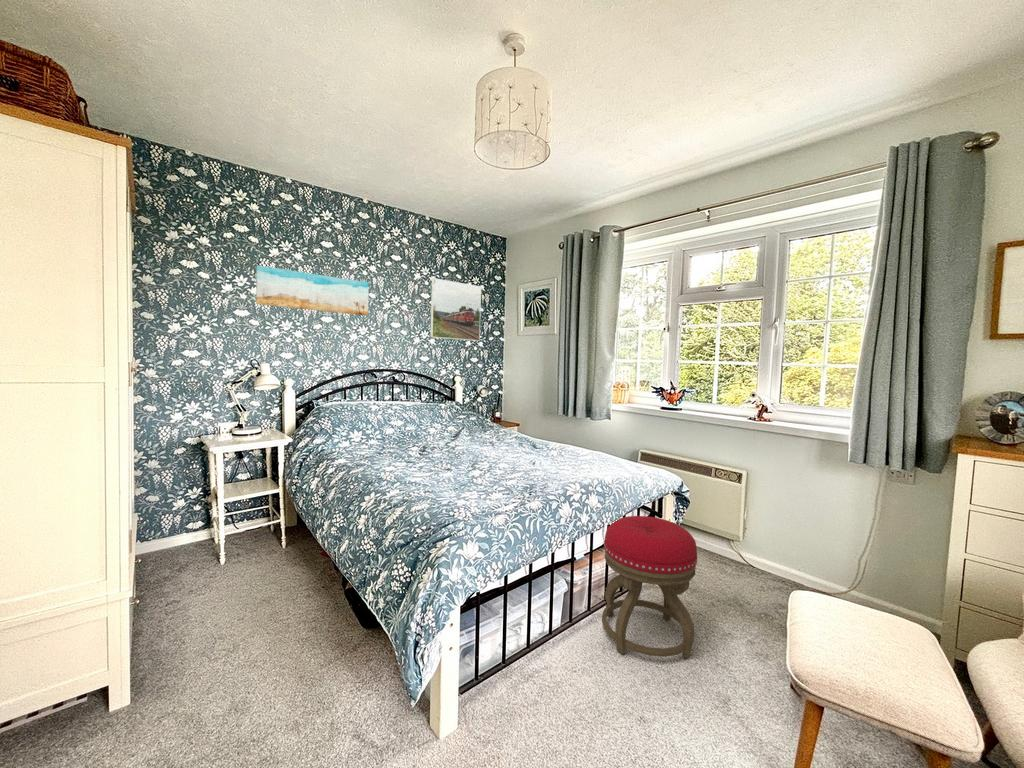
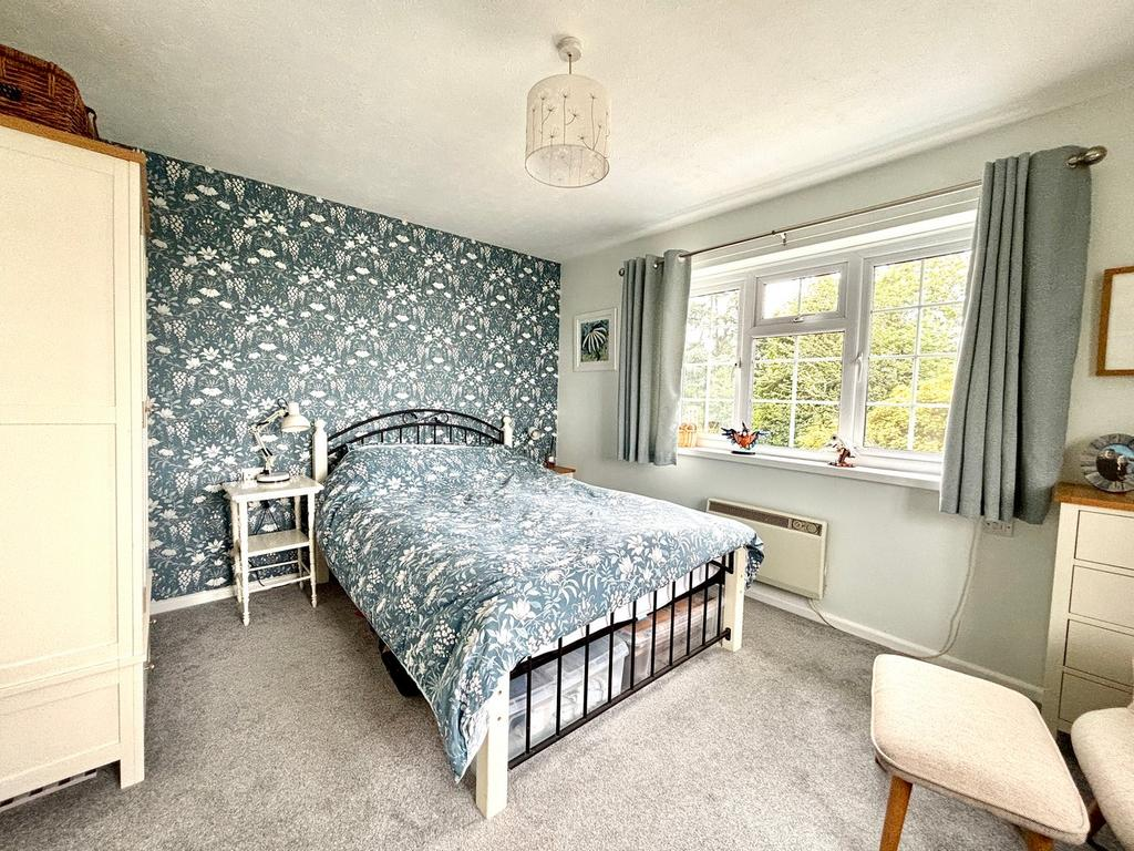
- wall art (316, 292)
- stool (647, 580)
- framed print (456, 310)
